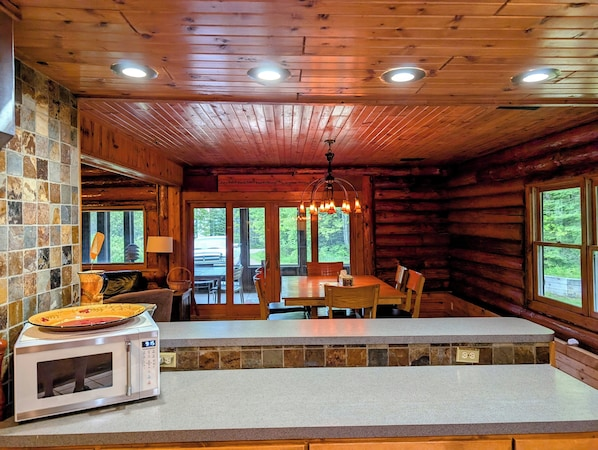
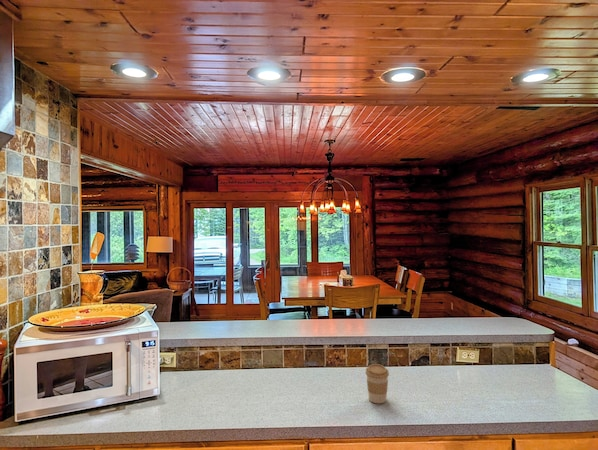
+ coffee cup (377, 383)
